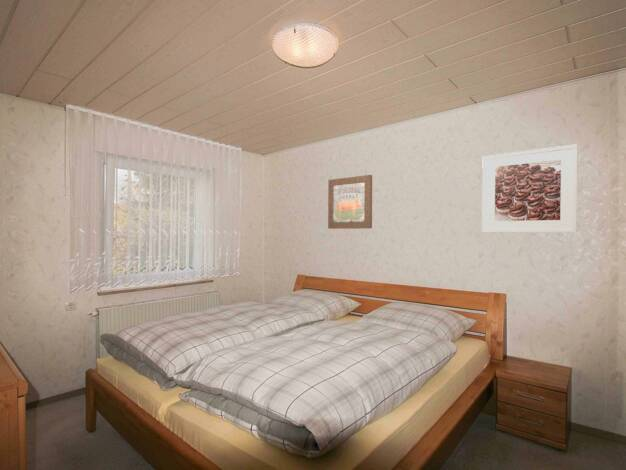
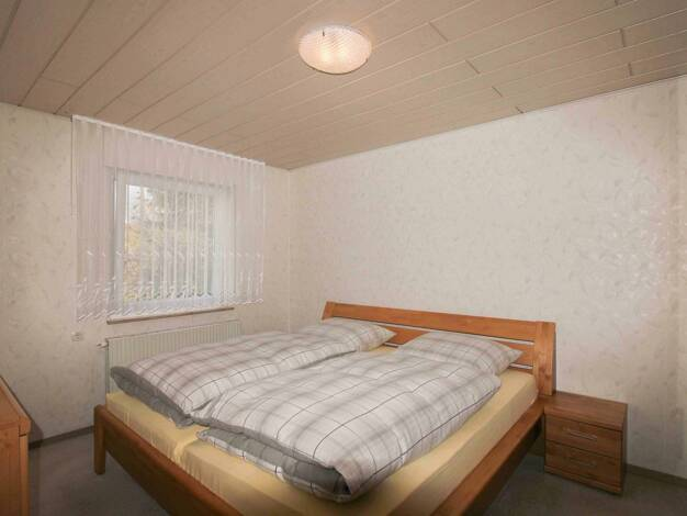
- wall art (349, 203)
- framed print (526, 192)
